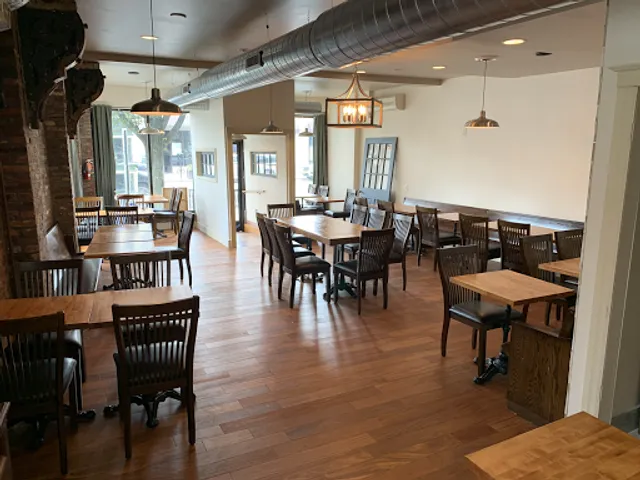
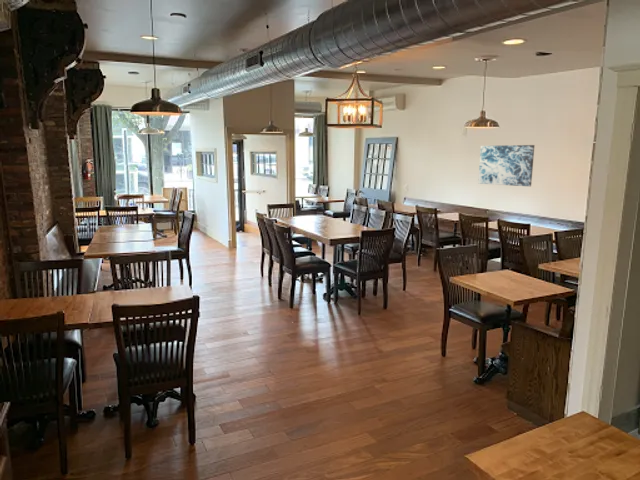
+ wall art (504, 165)
